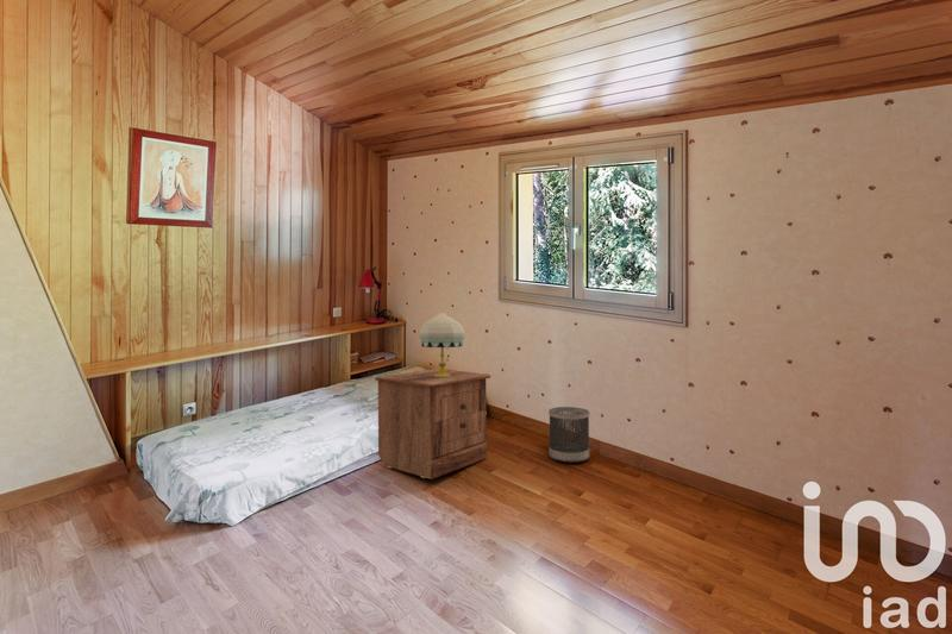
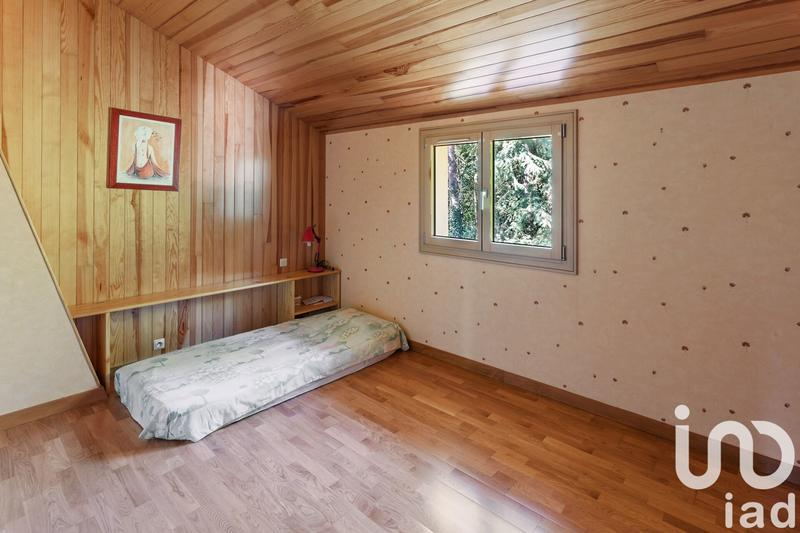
- wastebasket (568, 433)
- table lamp (441, 344)
- nightstand (436, 419)
